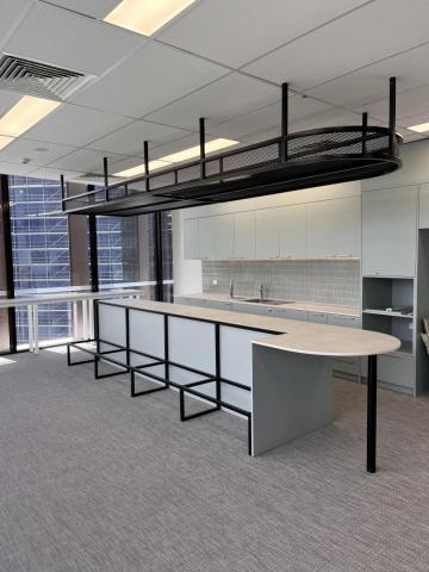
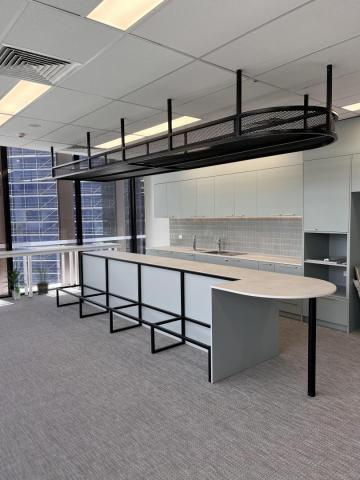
+ potted plant (41, 278)
+ indoor plant (15, 282)
